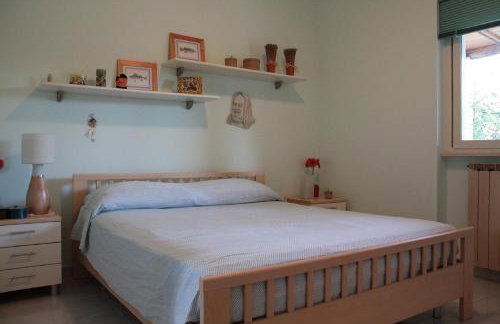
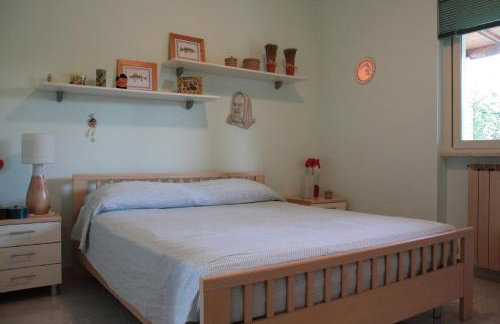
+ decorative plate (365, 71)
